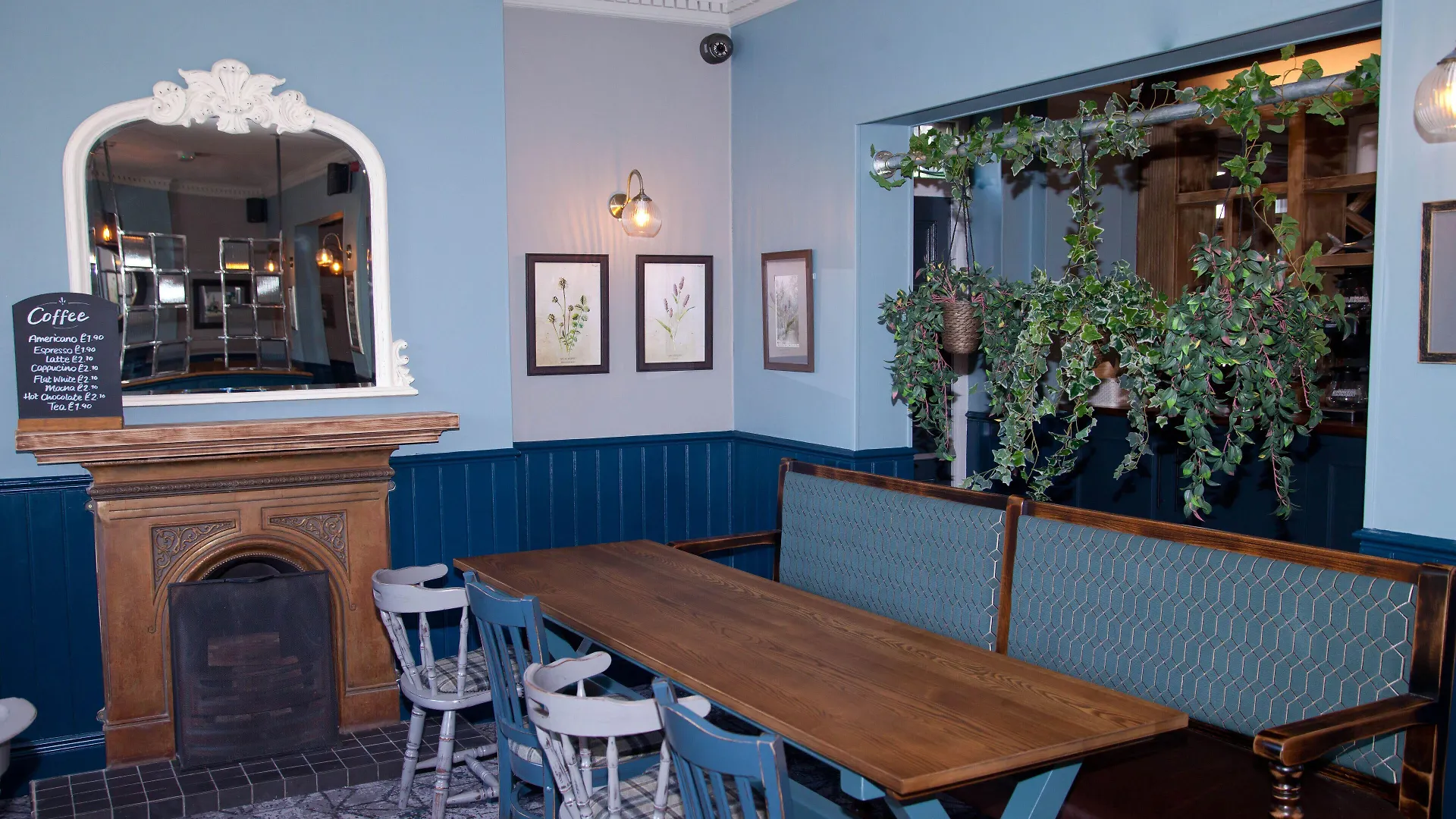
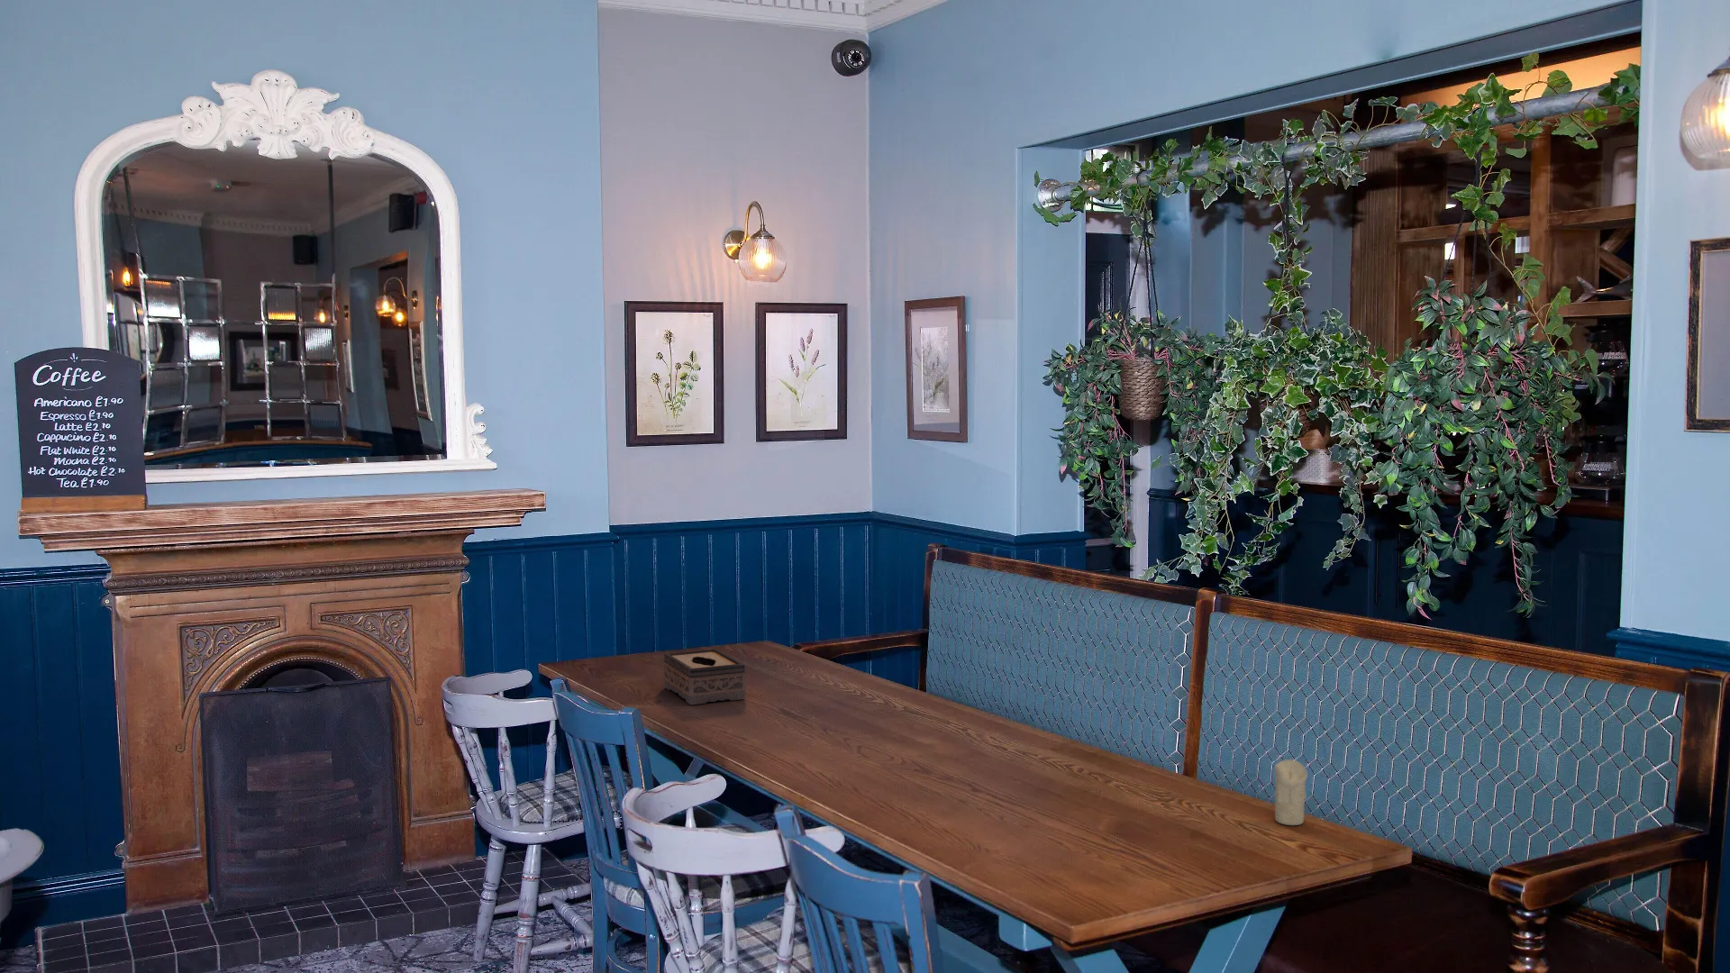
+ tissue box (703, 676)
+ candle (1289, 792)
